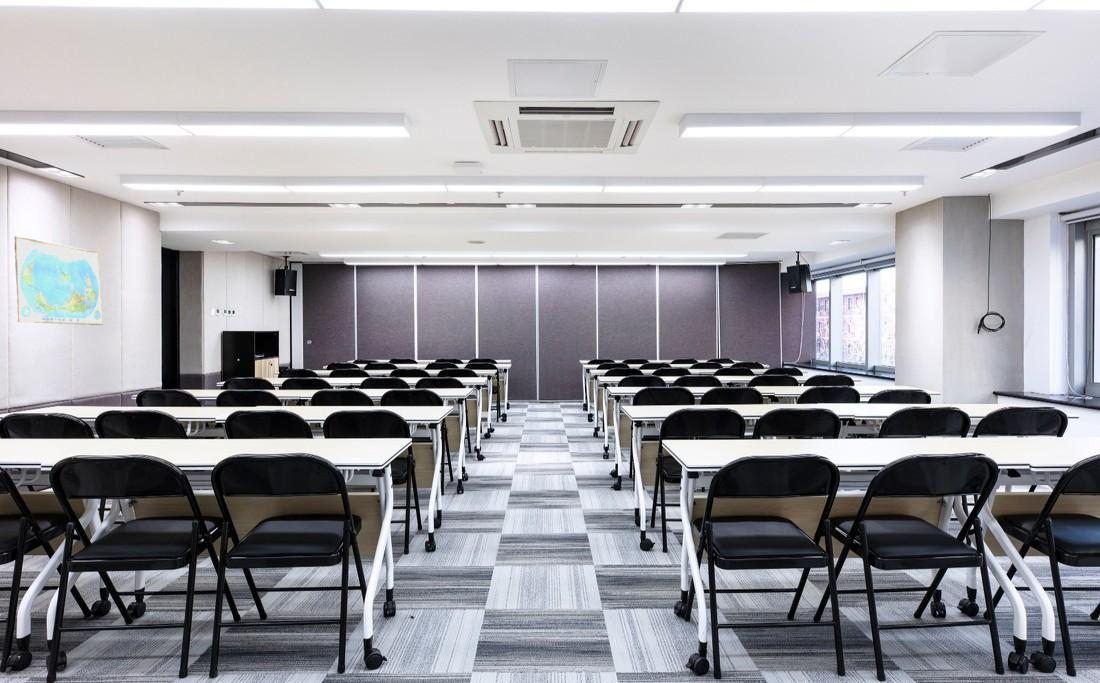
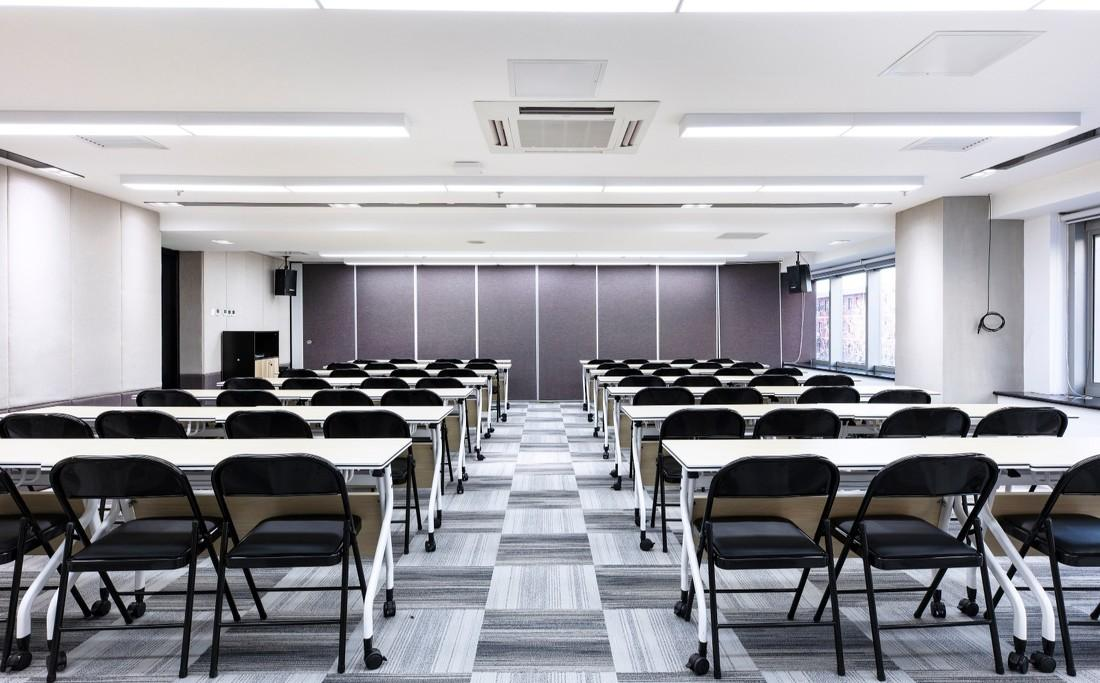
- world map (62, 284)
